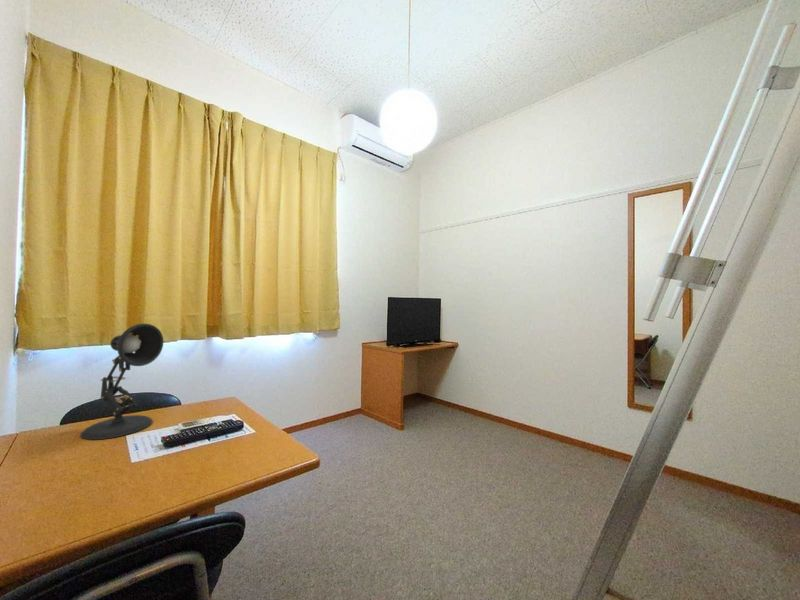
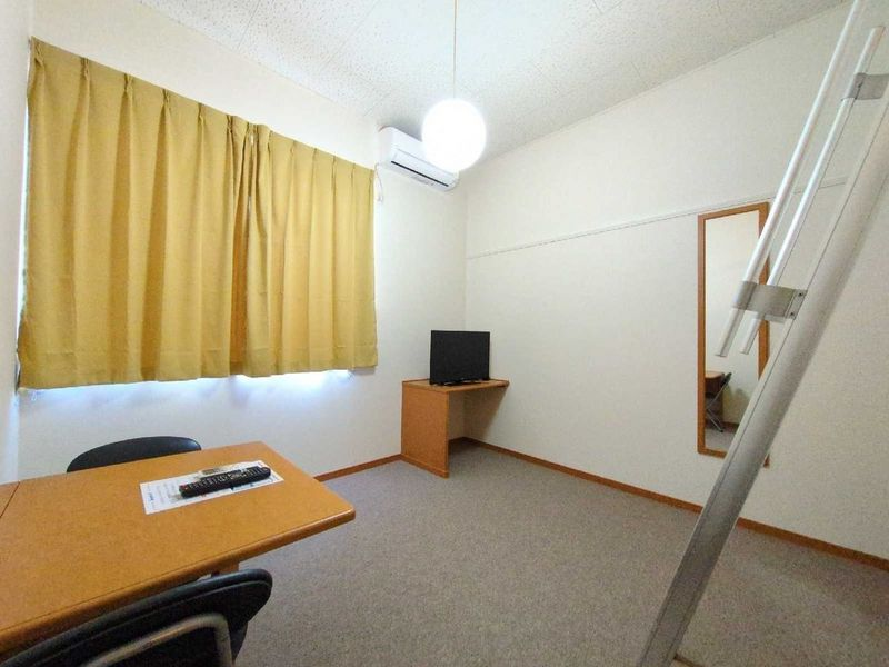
- desk lamp (120, 375)
